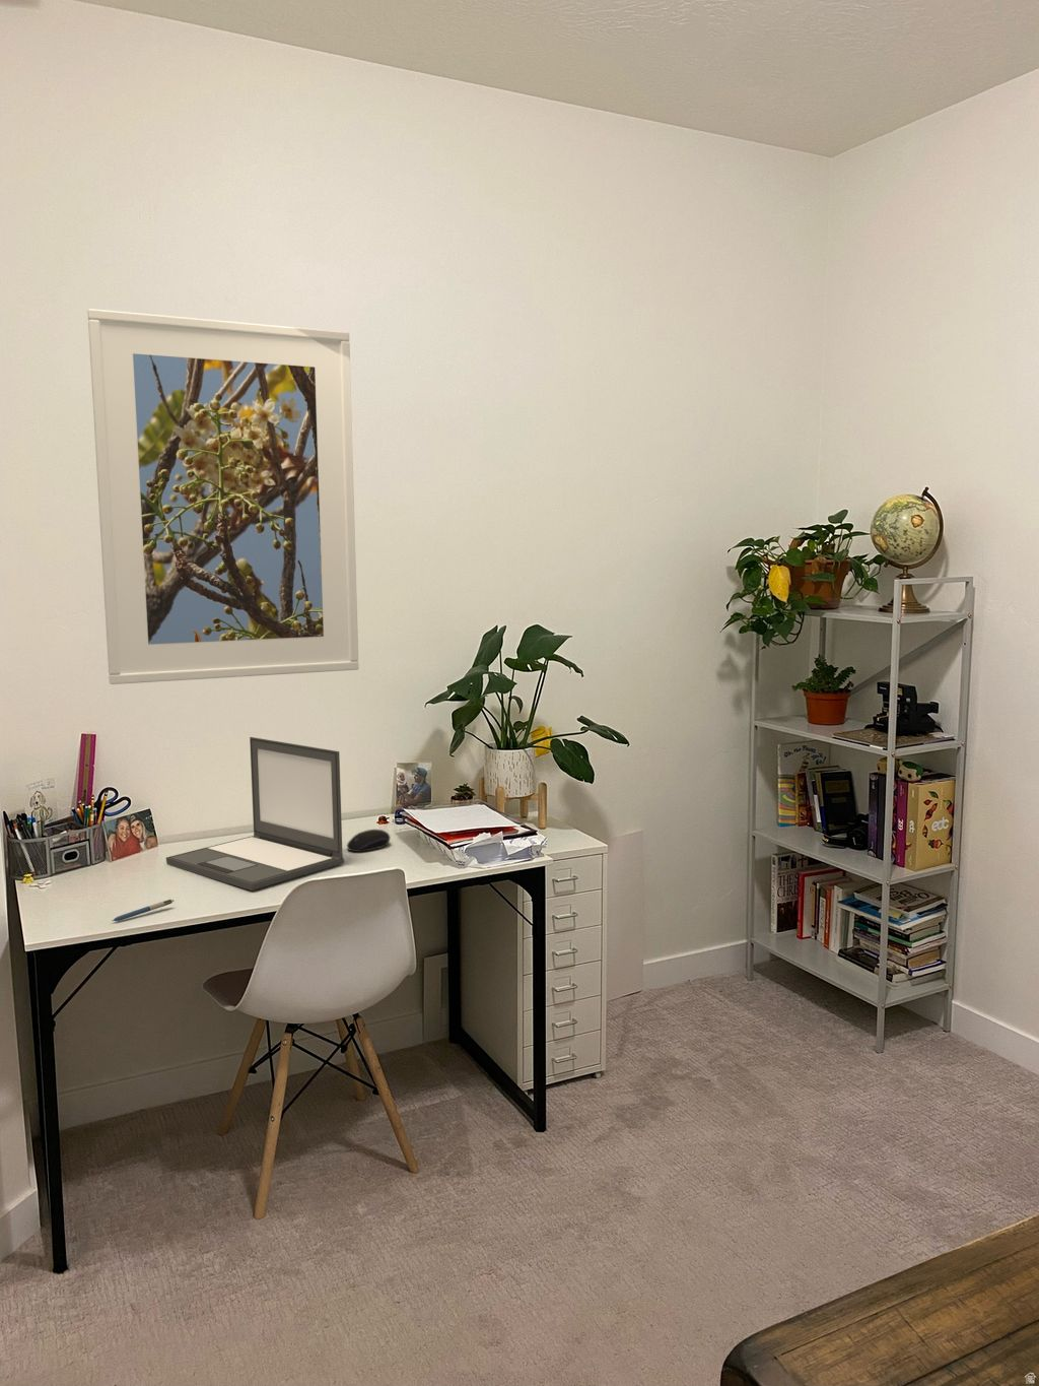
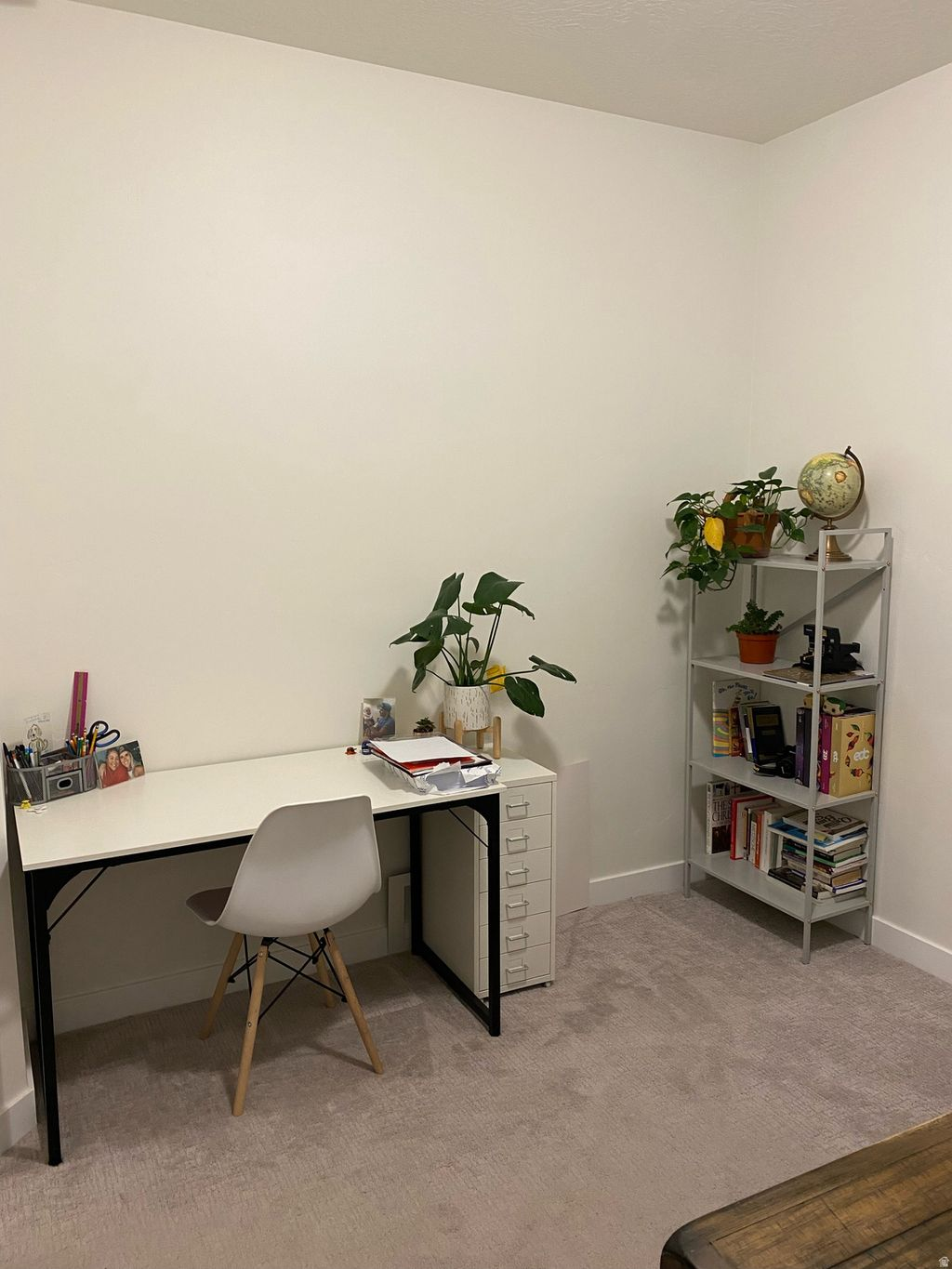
- computer mouse (368, 839)
- laptop (252, 807)
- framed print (232, 502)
- pen (143, 910)
